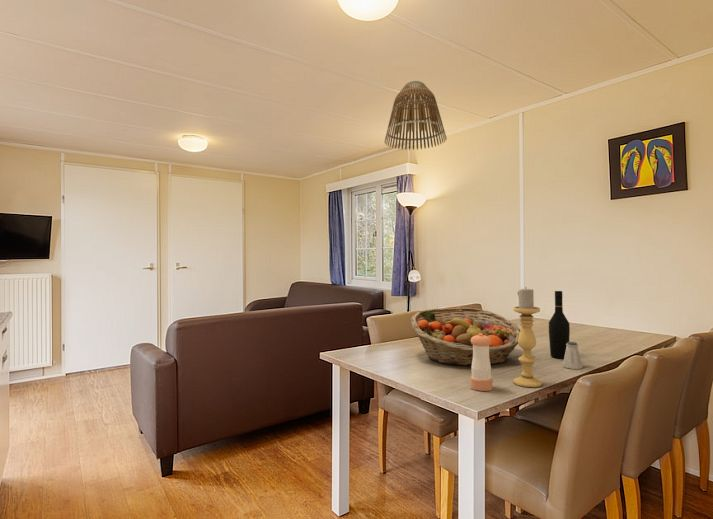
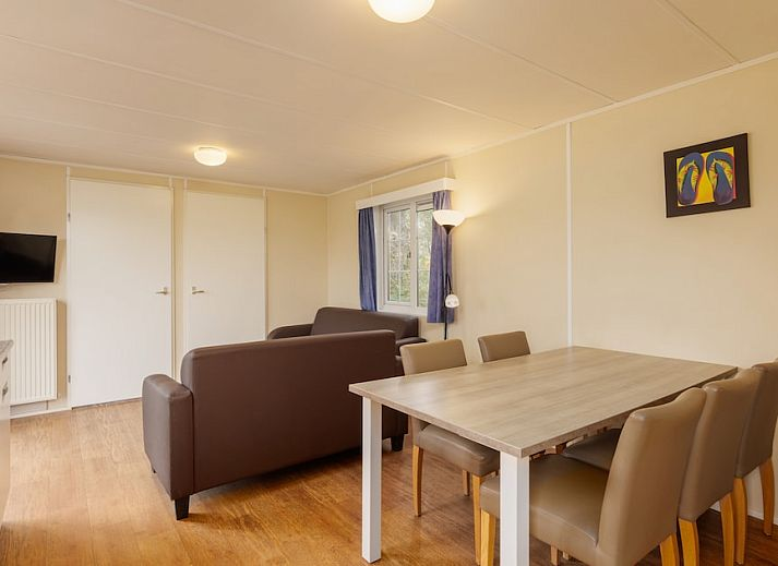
- fruit basket (465, 334)
- lamp shade (414, 112)
- saltshaker (572, 354)
- candle holder (526, 335)
- wine bottle (559, 324)
- pepper shaker (481, 360)
